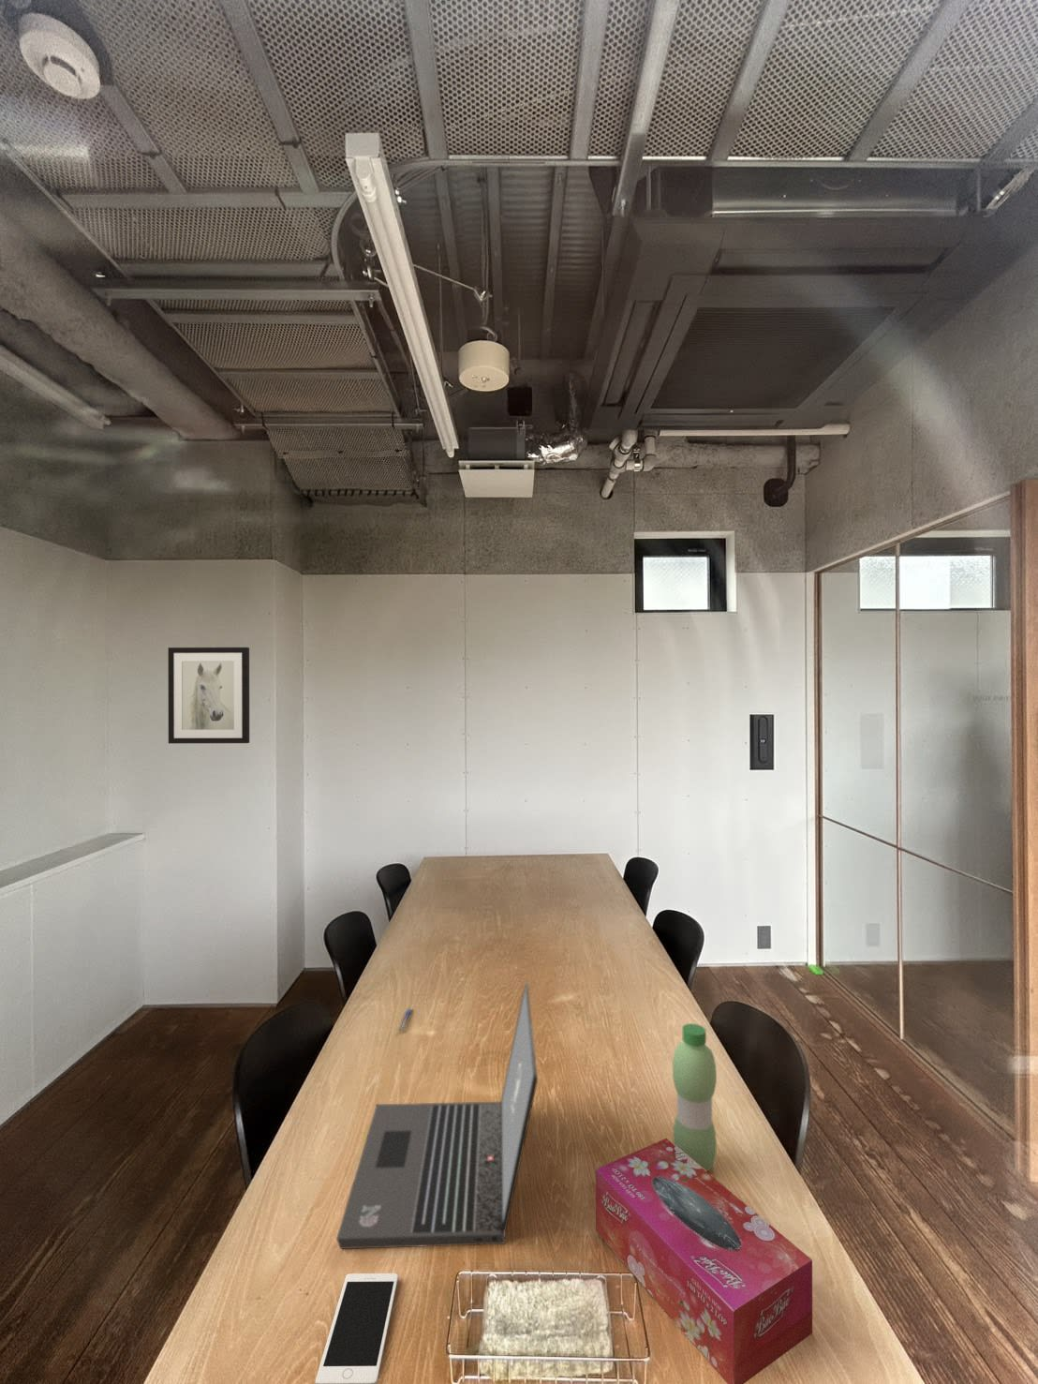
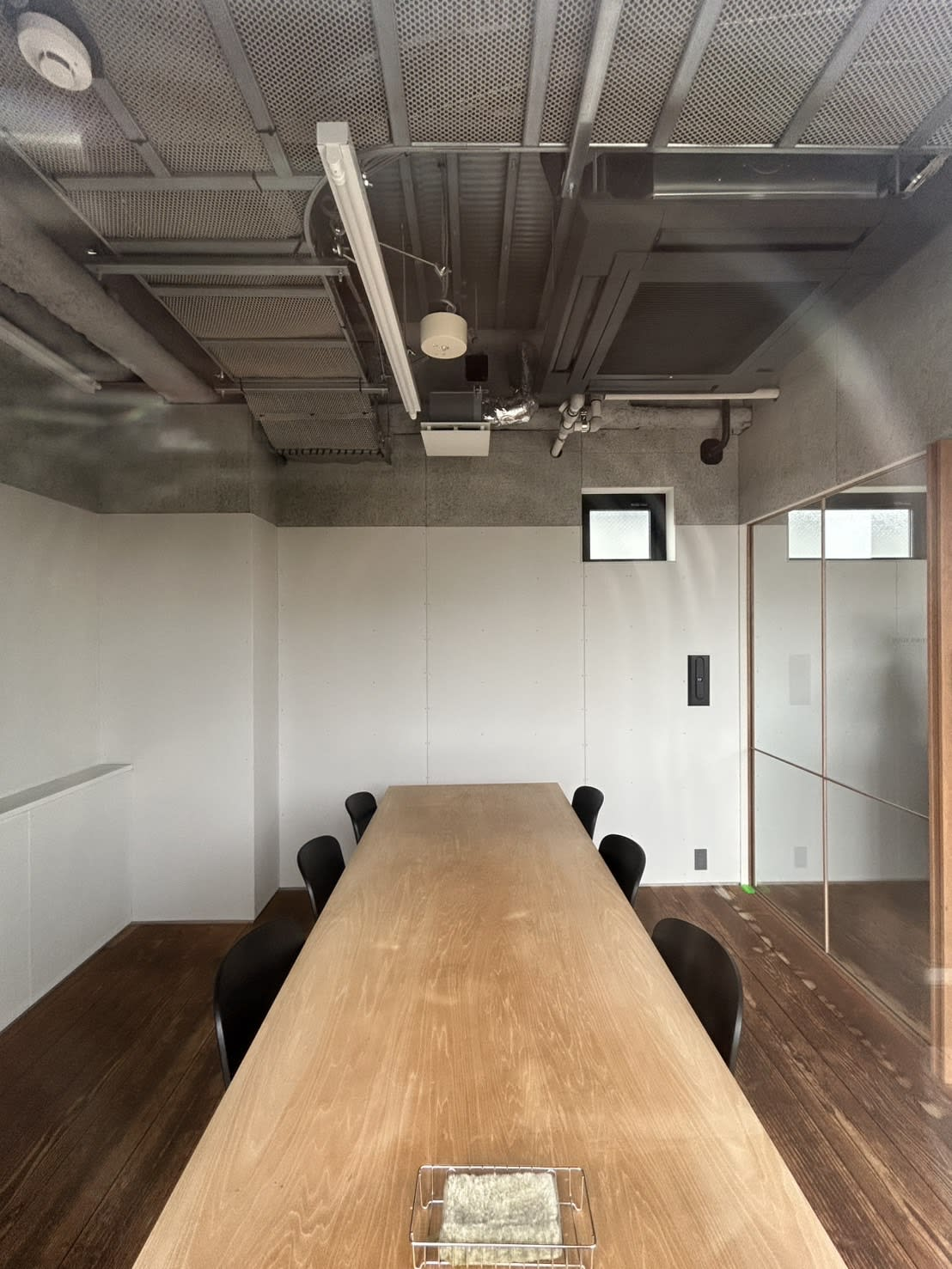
- cell phone (360, 1325)
- wall art (209, 696)
- tissue box (695, 1243)
- laptop (446, 1103)
- pen (405, 1019)
- water bottle (695, 1095)
